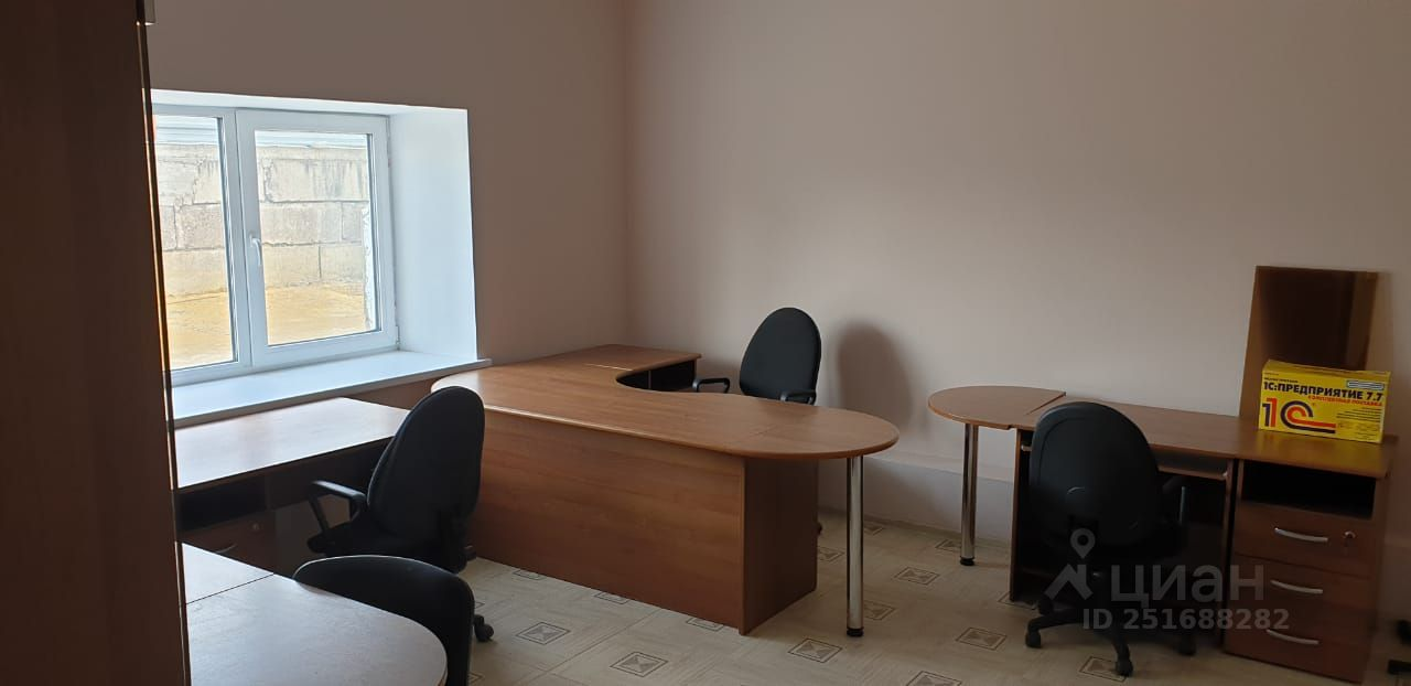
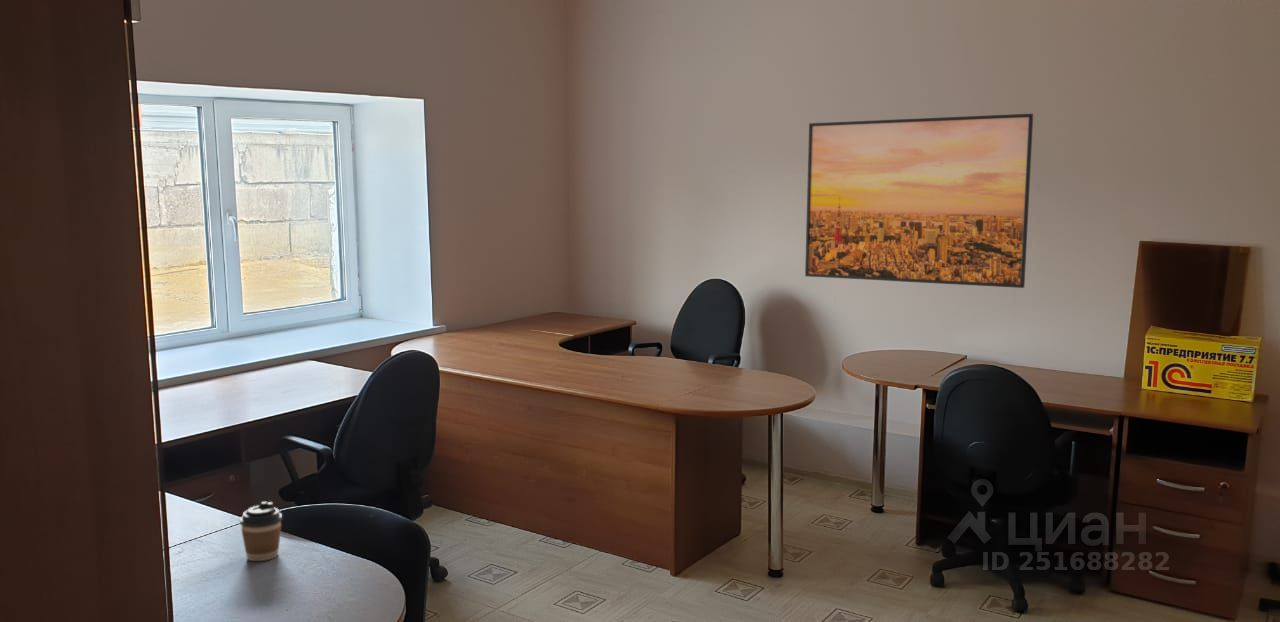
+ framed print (910, 201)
+ coffee cup (261, 530)
